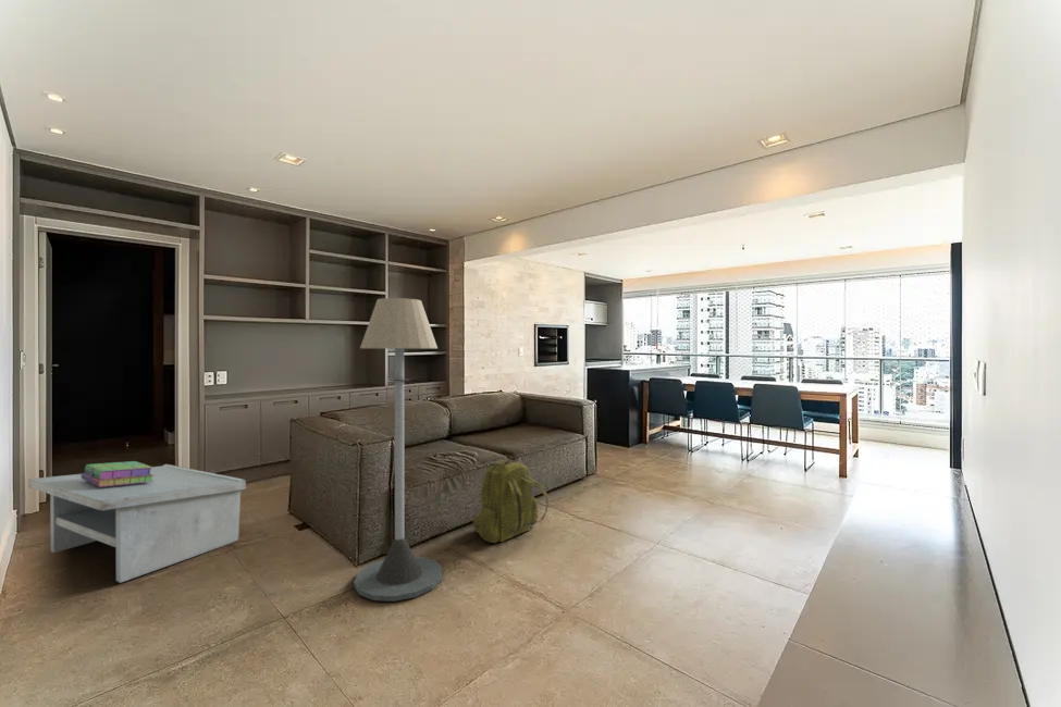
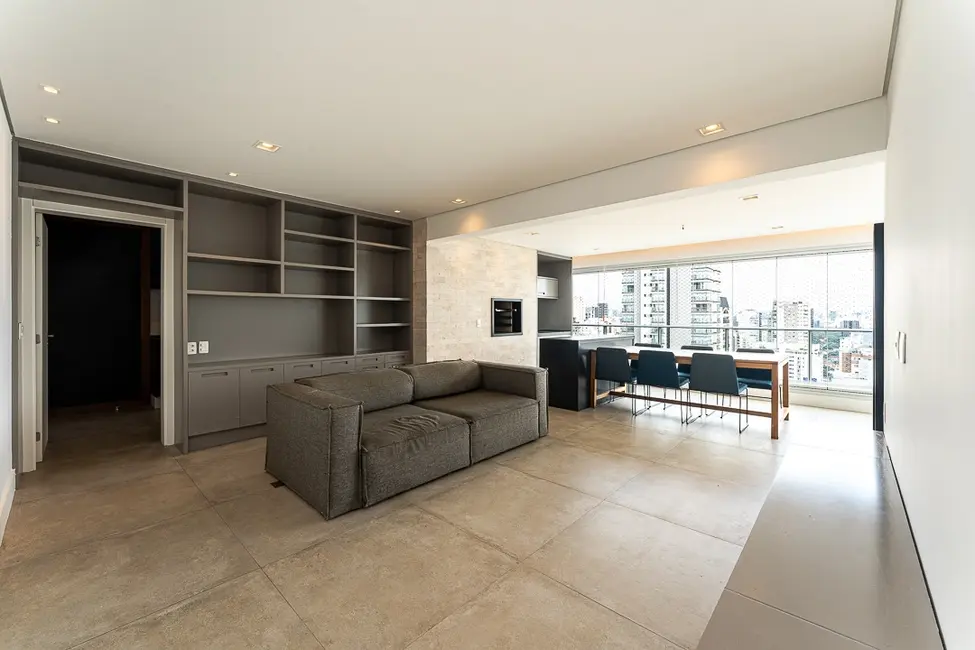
- floor lamp (399, 439)
- coffee table (141, 510)
- backpack (510, 496)
- stack of books (118, 474)
